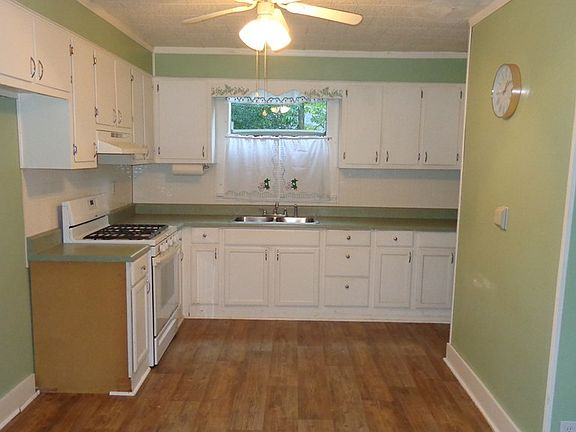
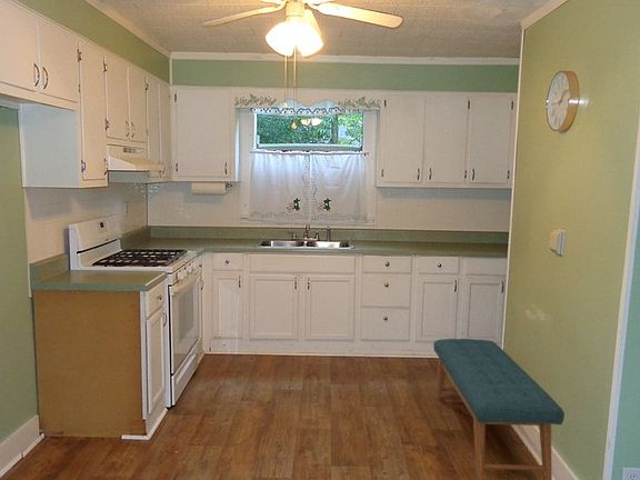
+ bench (486, 399)
